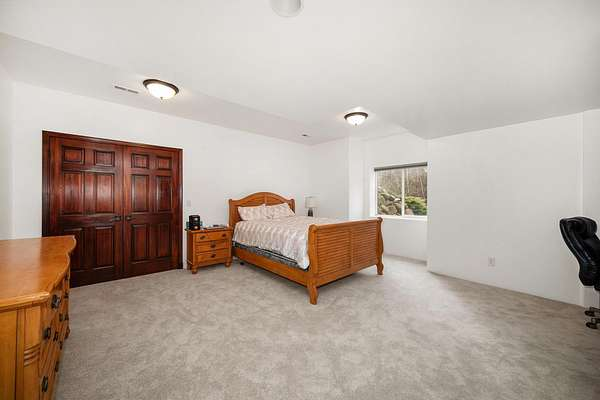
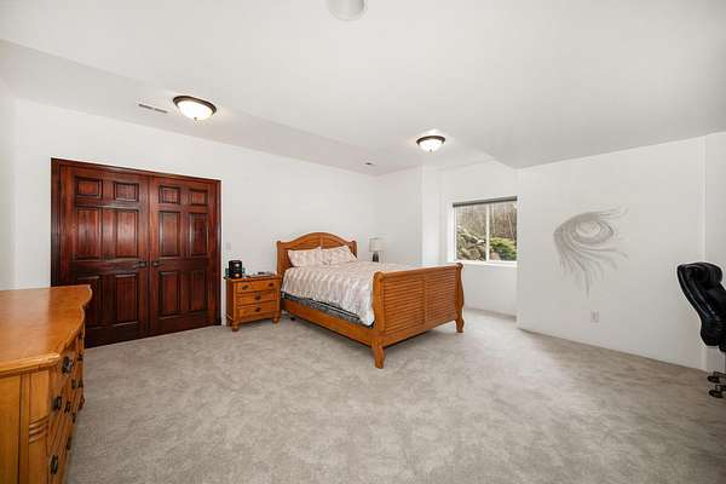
+ wall sculpture (588, 253)
